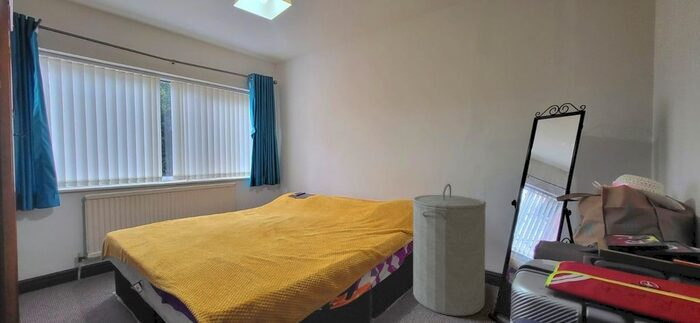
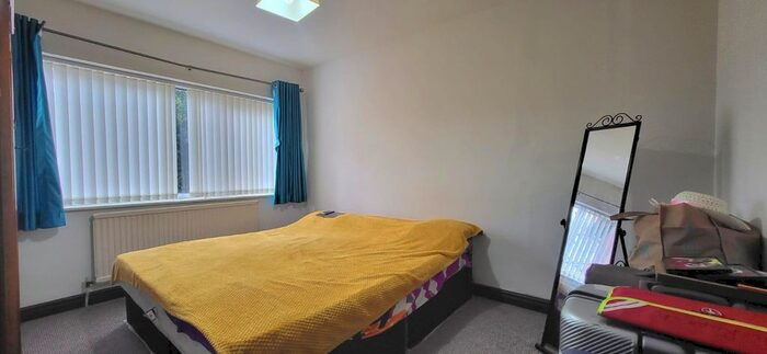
- laundry hamper (447, 240)
